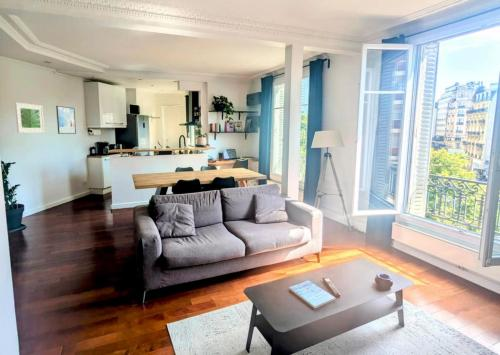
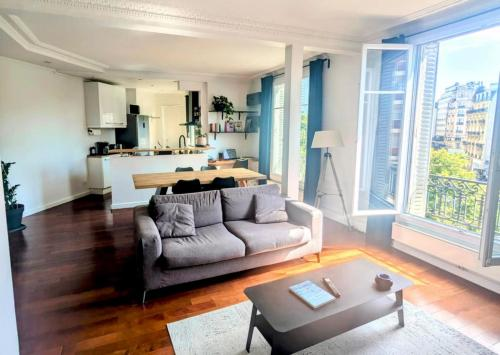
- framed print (30, 118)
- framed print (66, 120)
